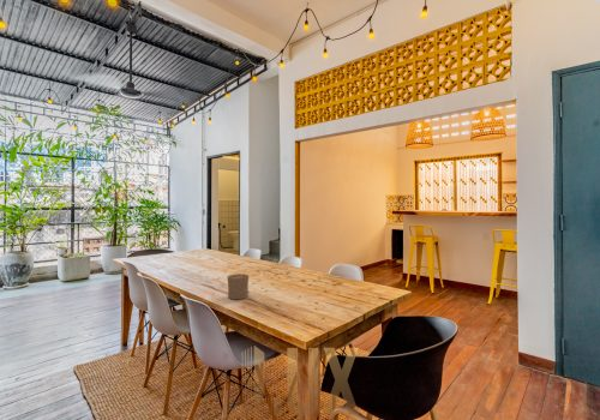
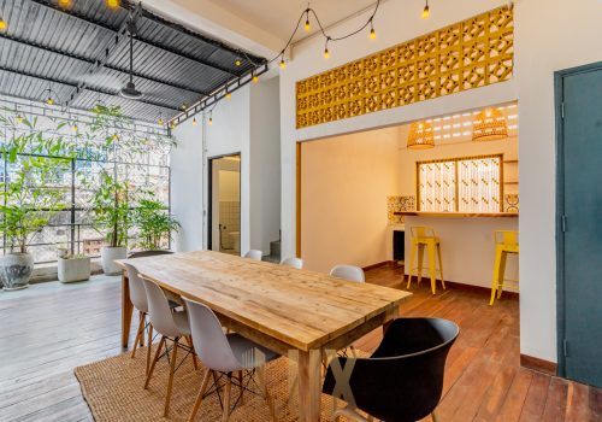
- cup (238, 286)
